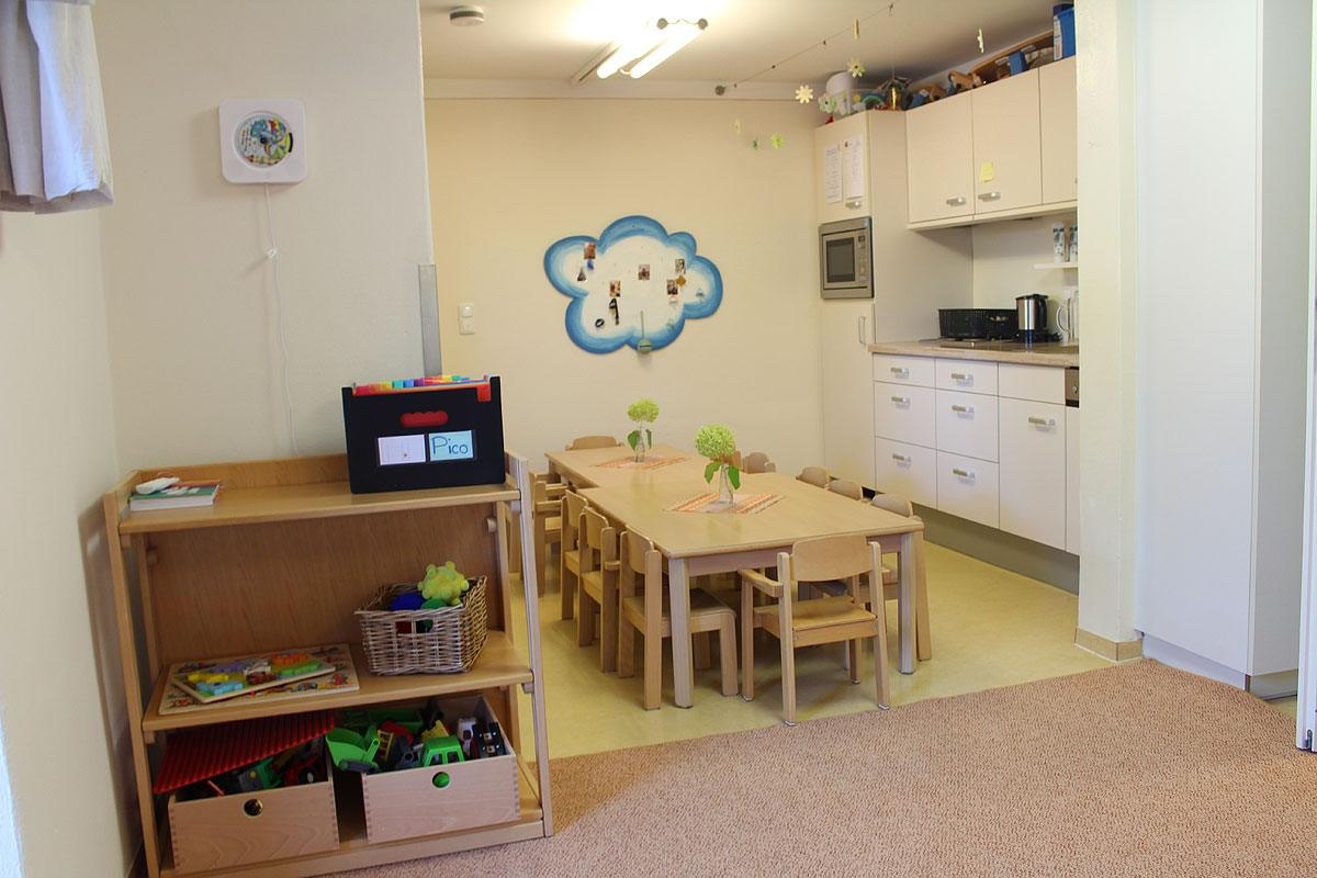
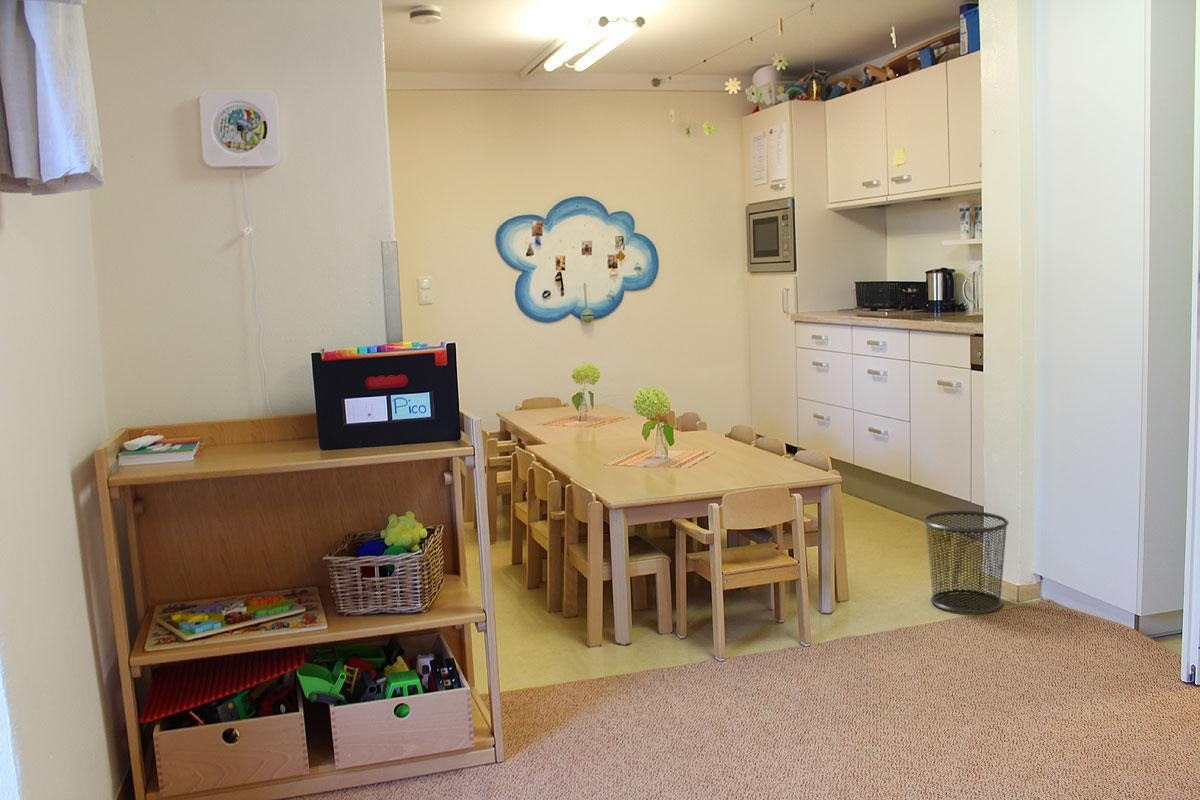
+ waste bin (966, 560)
